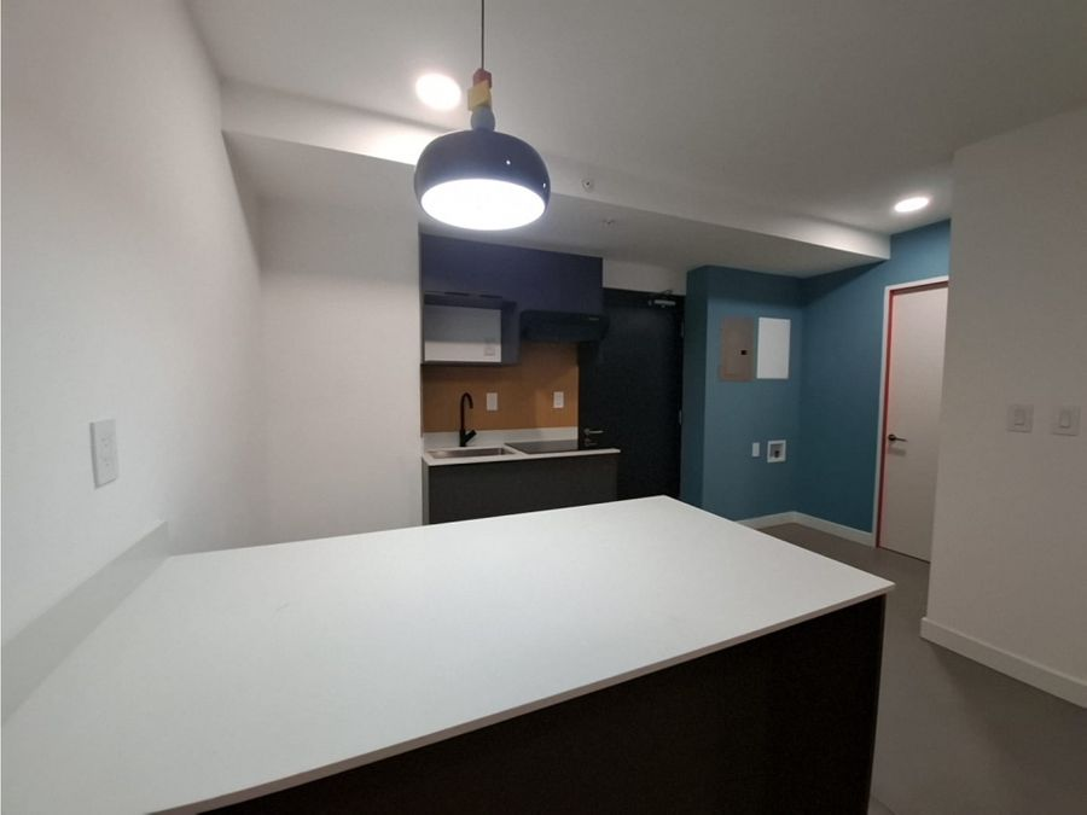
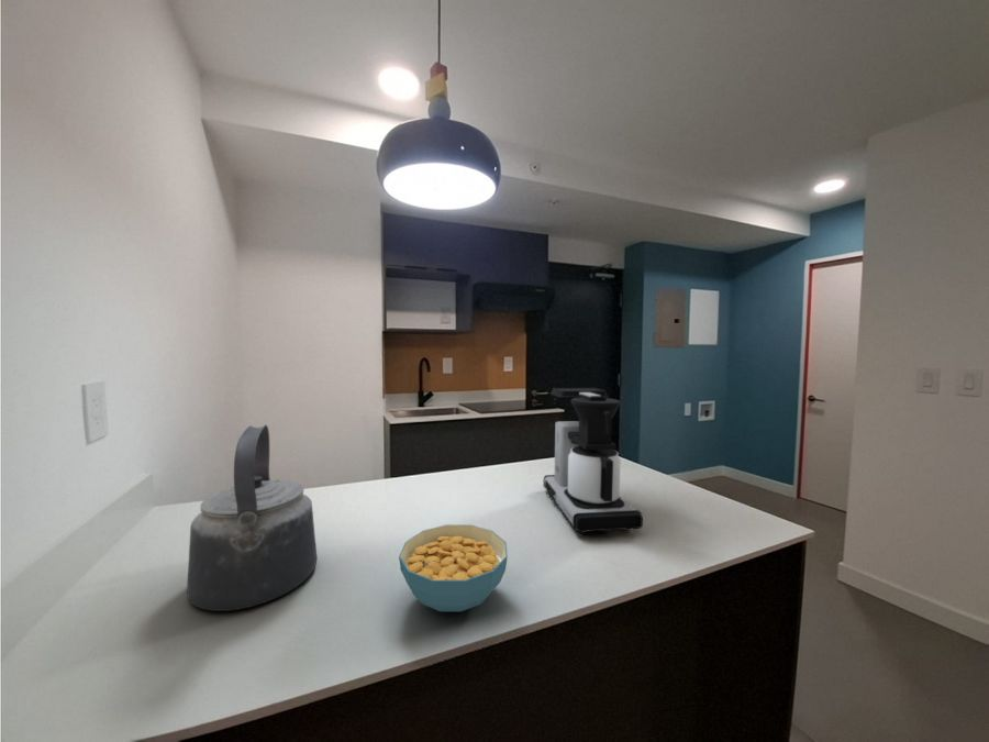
+ coffee maker (587, 451)
+ cereal bowl (454, 574)
+ kettle (256, 499)
